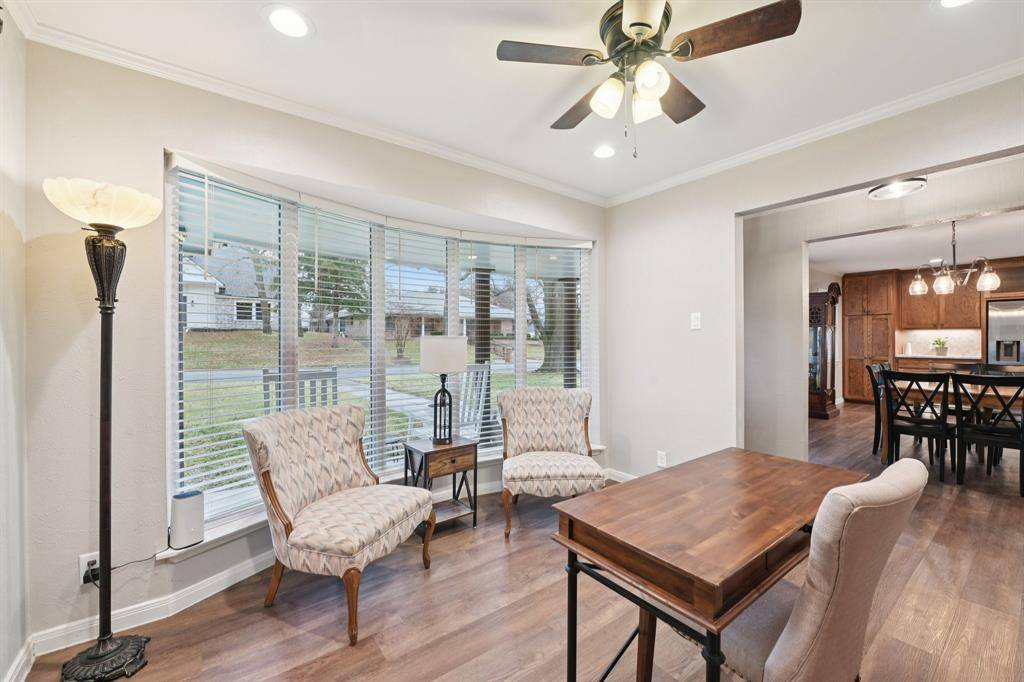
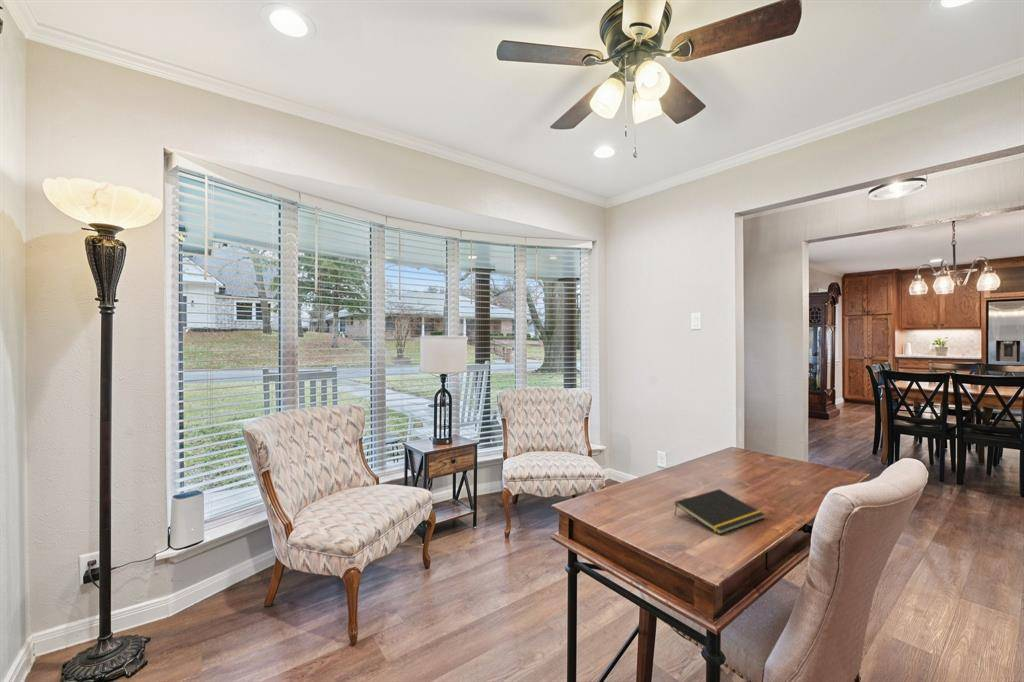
+ notepad (719, 509)
